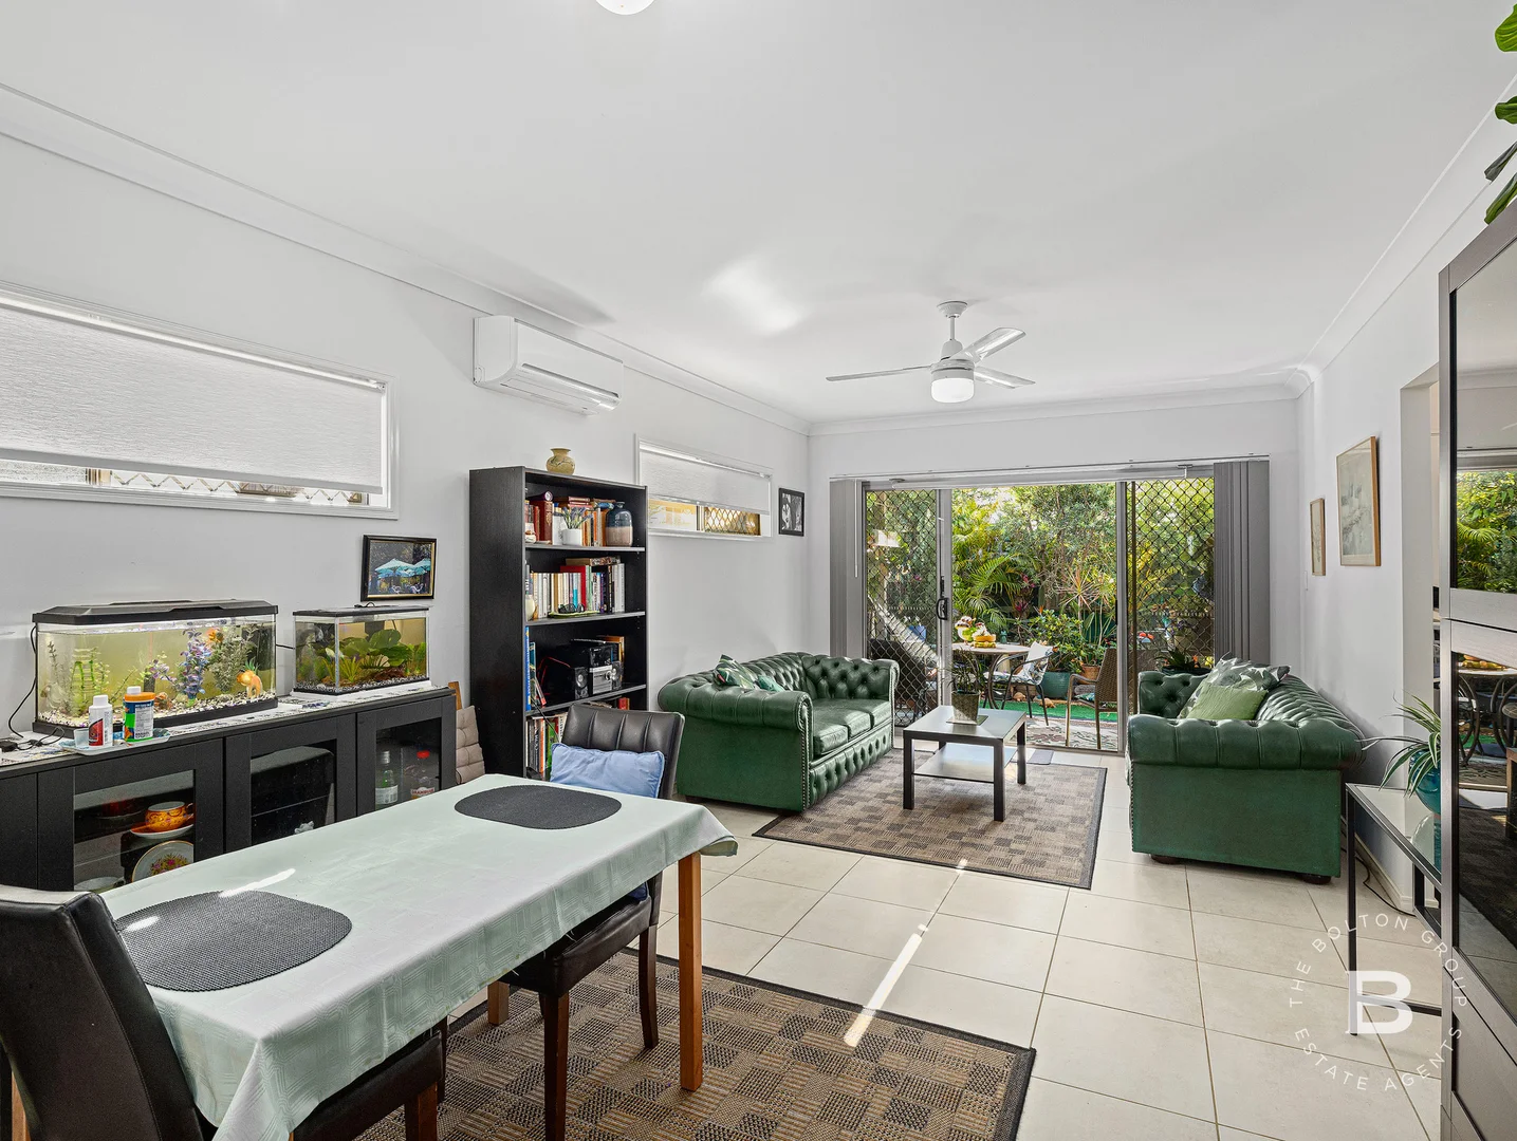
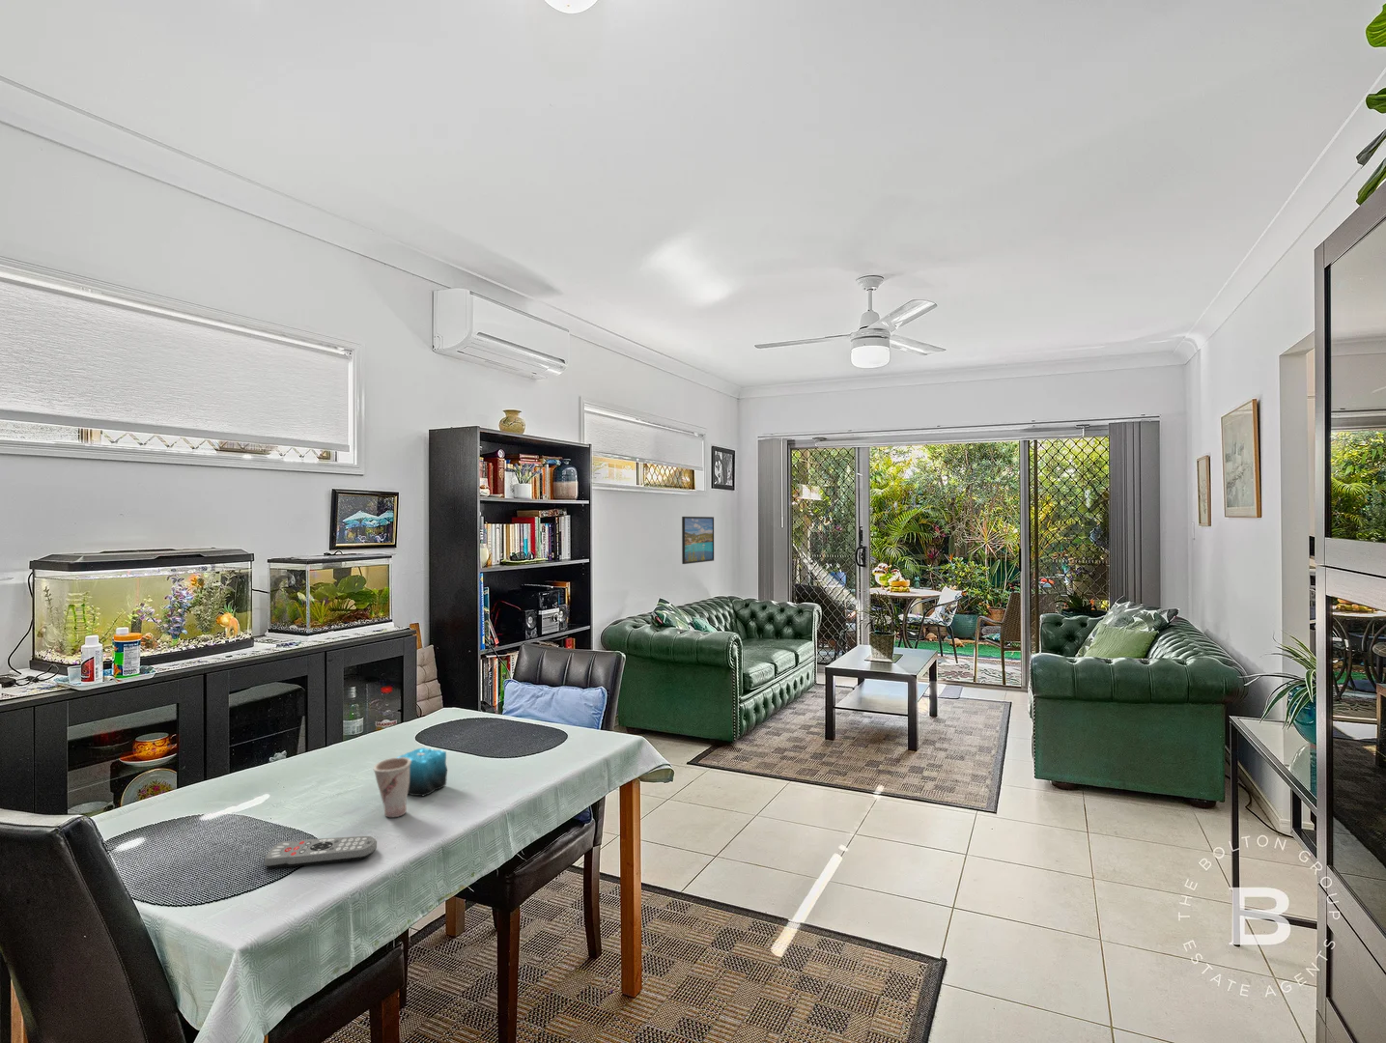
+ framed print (698, 539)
+ remote control (322, 851)
+ cup (392, 788)
+ candle (421, 764)
